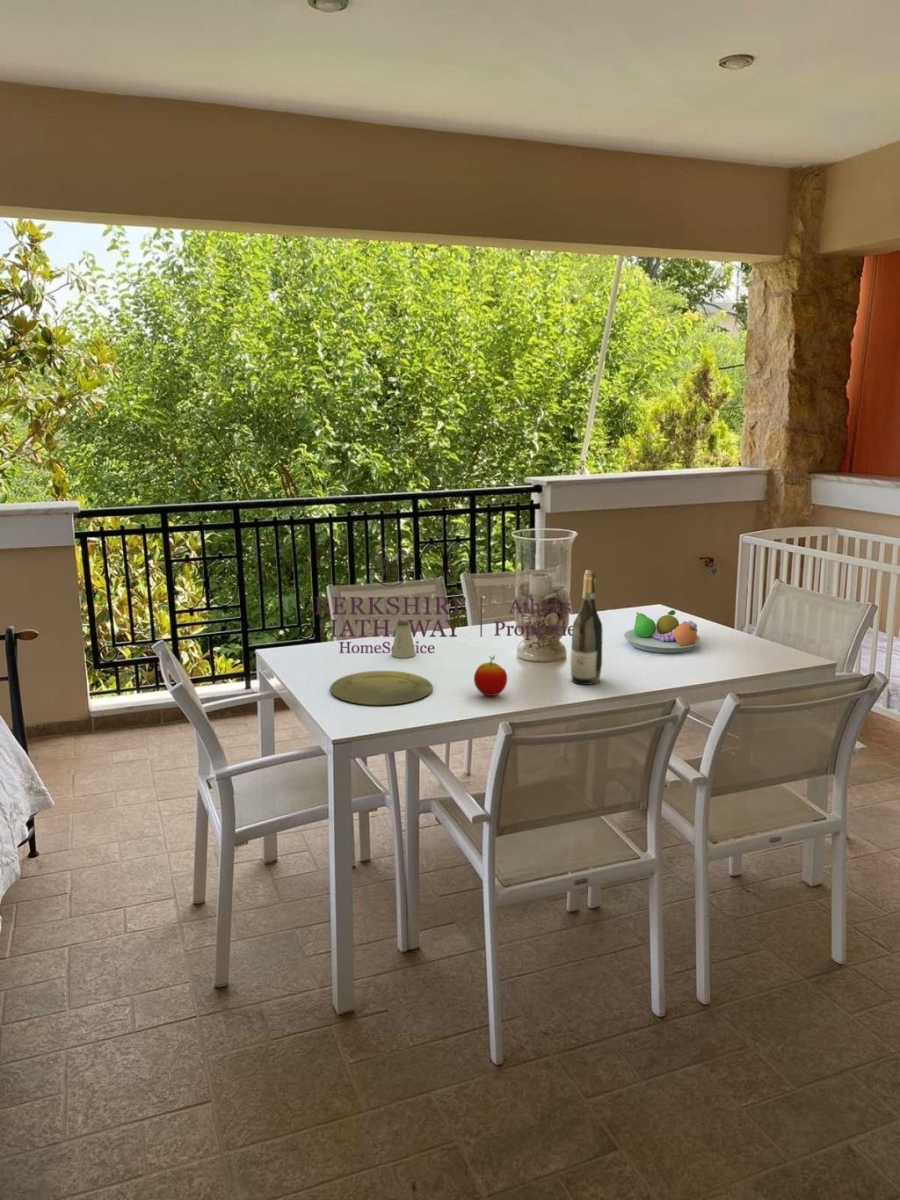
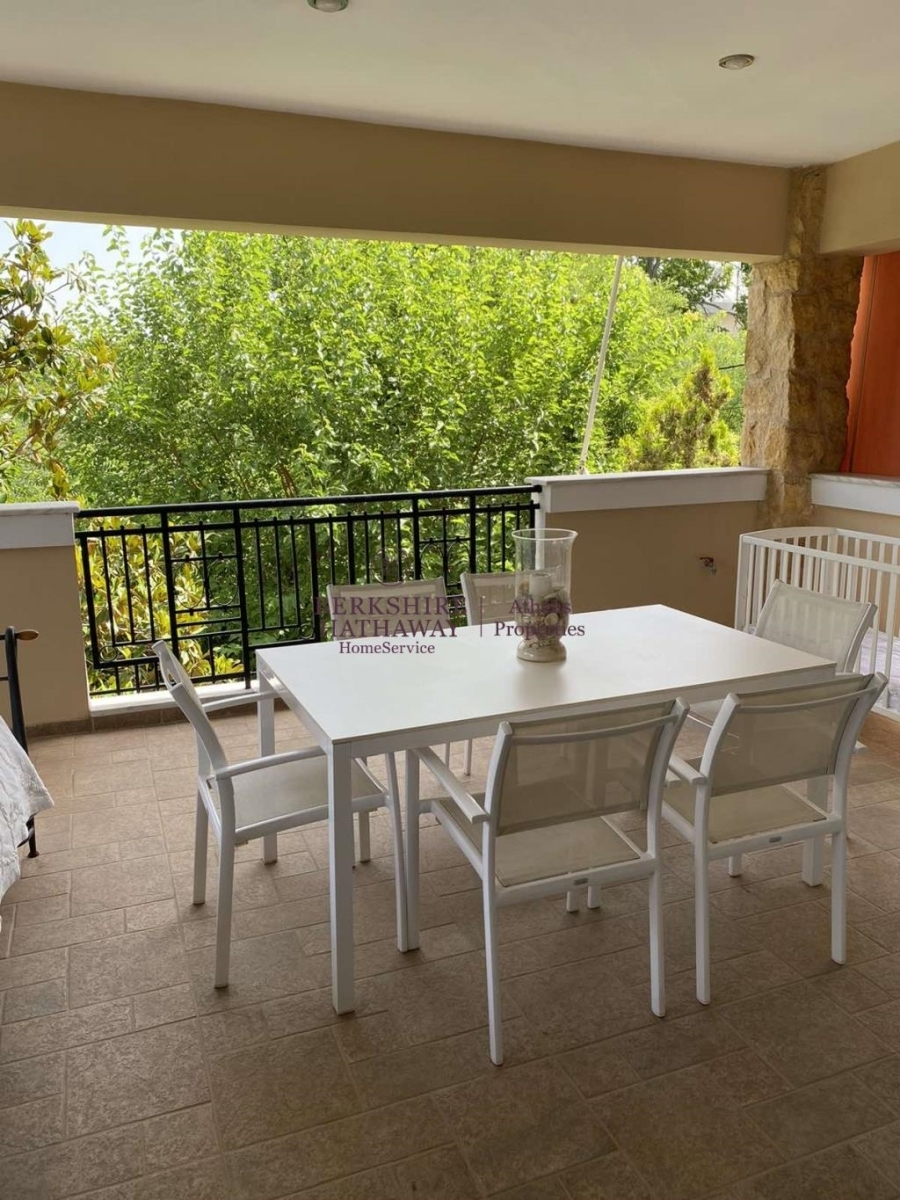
- wine bottle (587, 626)
- apple (490, 676)
- plate (381, 687)
- saltshaker (403, 638)
- fruit bowl (661, 629)
